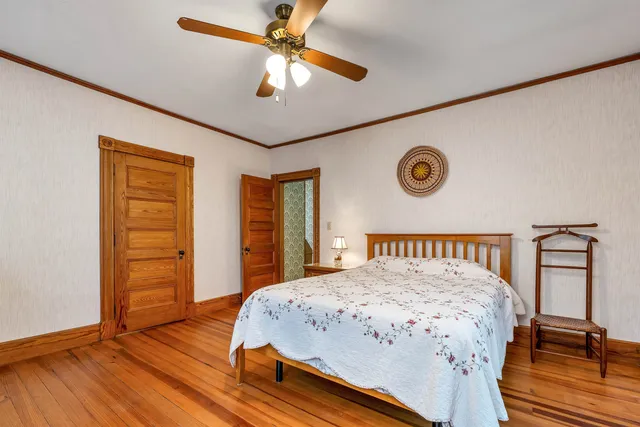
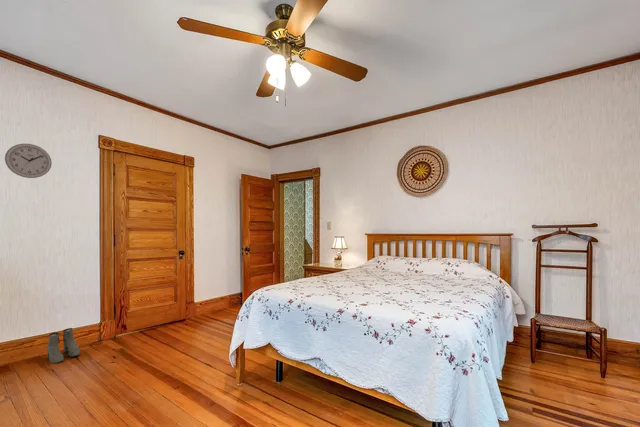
+ wall clock (29, 160)
+ boots (63, 343)
